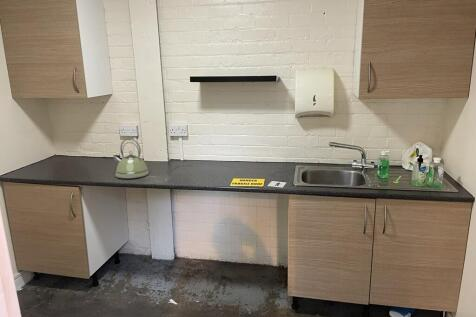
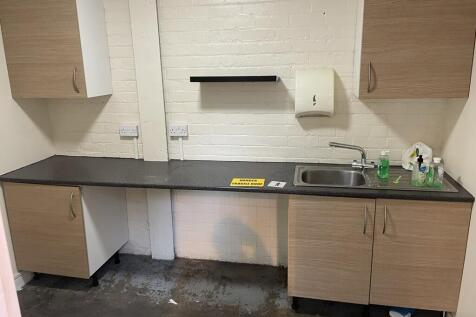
- kettle (129, 156)
